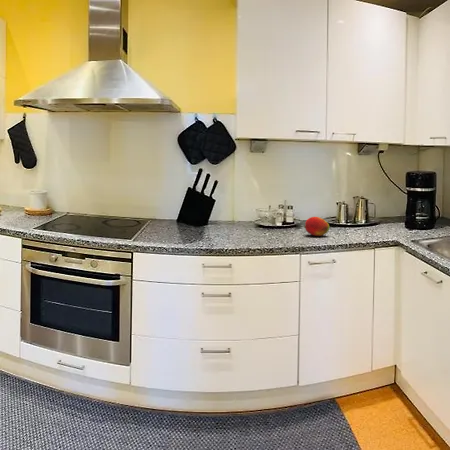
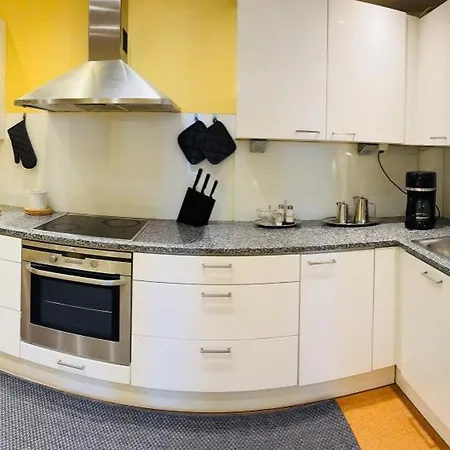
- fruit (316, 226)
